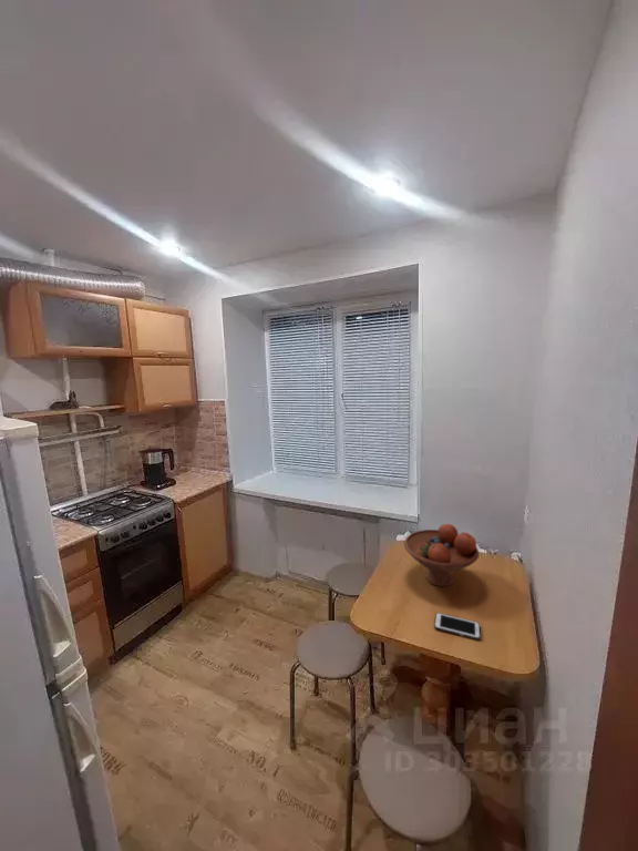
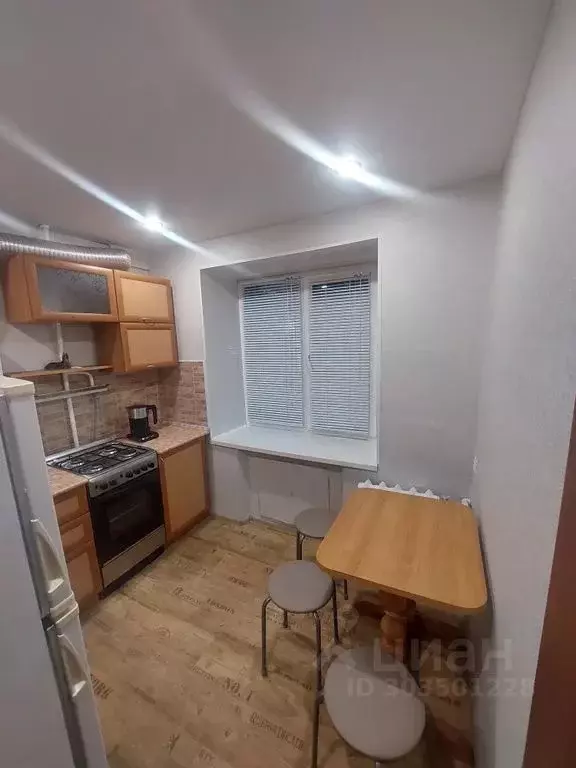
- fruit bowl (440, 555)
- cell phone (456, 625)
